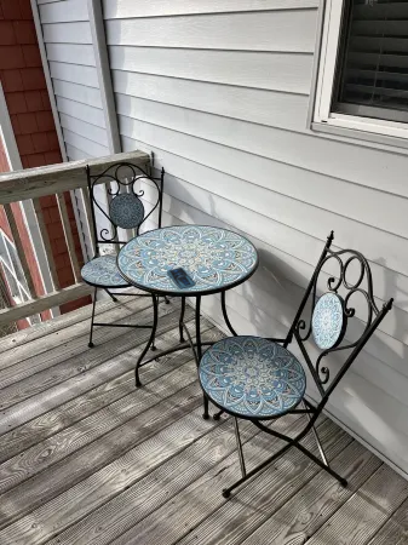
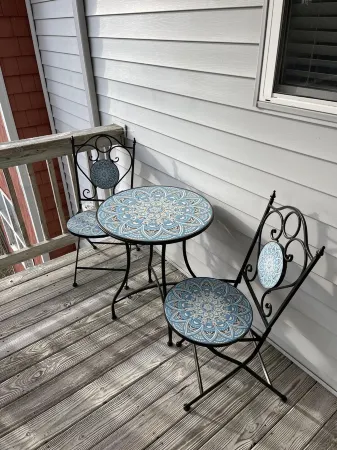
- smartphone (180, 277)
